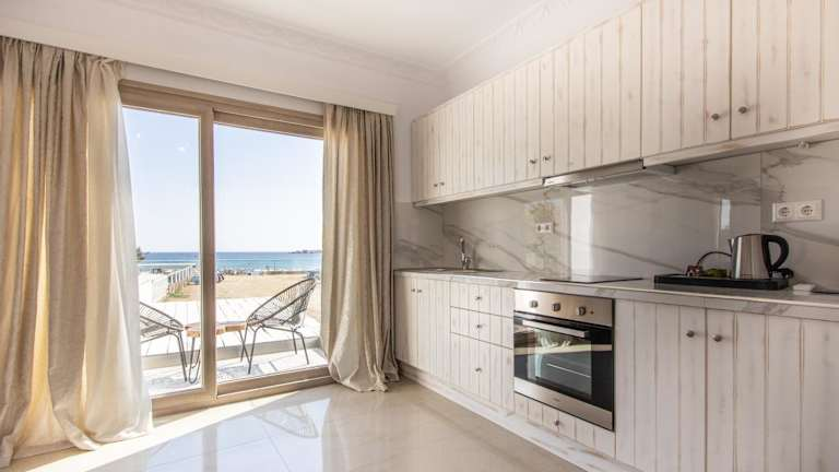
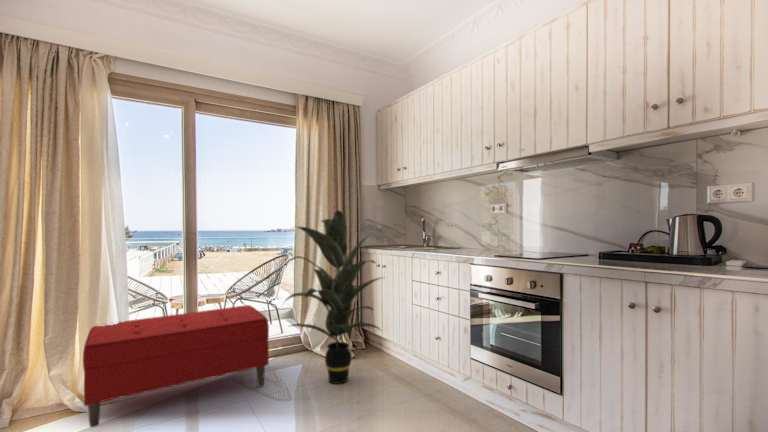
+ bench (182, 357)
+ indoor plant (334, 296)
